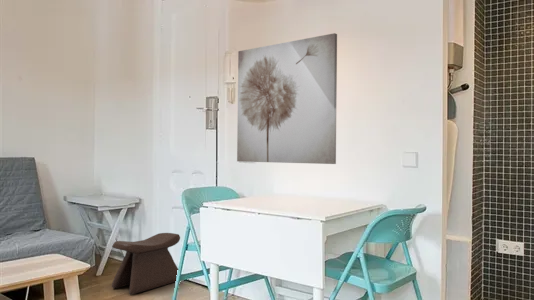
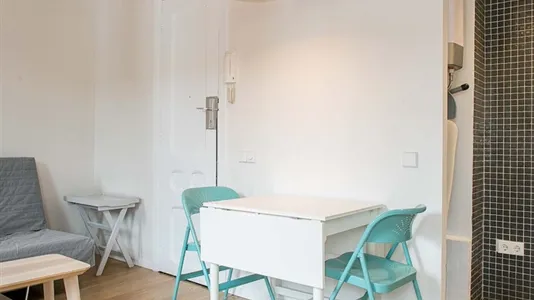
- stool (147, 260)
- wall art (283, 102)
